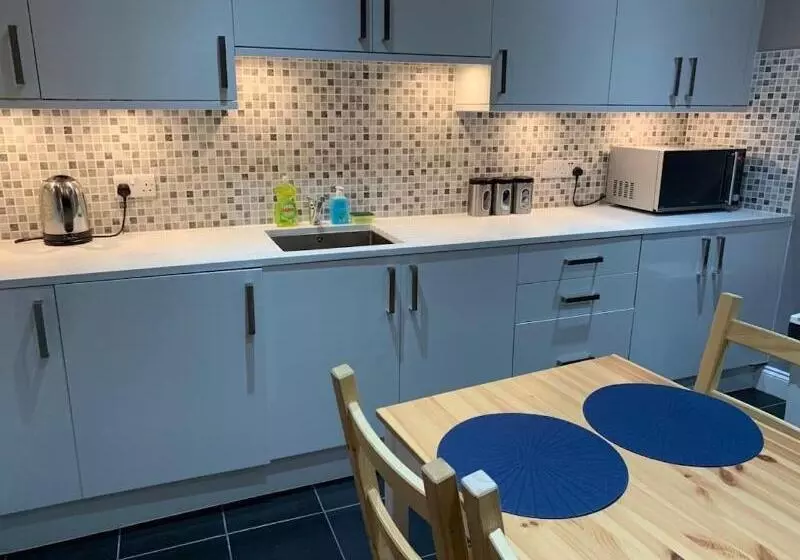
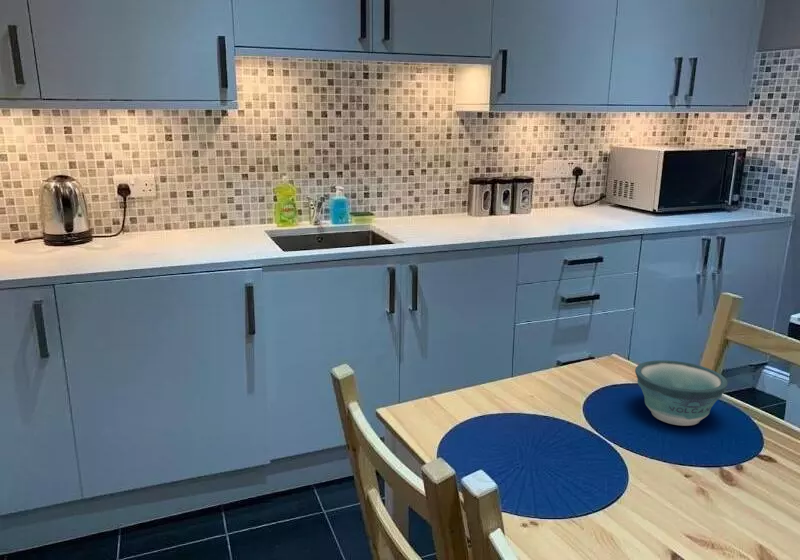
+ bowl (677, 395)
